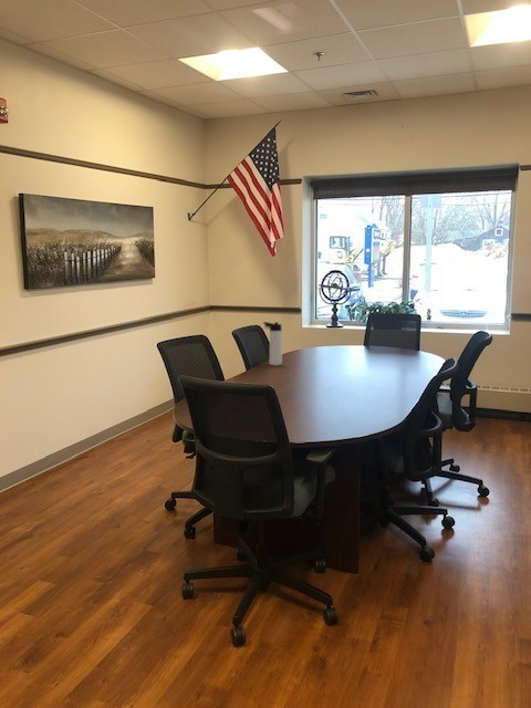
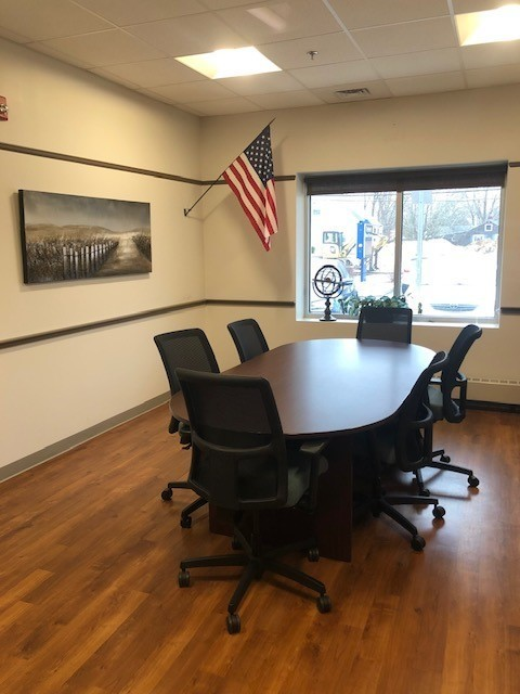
- thermos bottle (272, 343)
